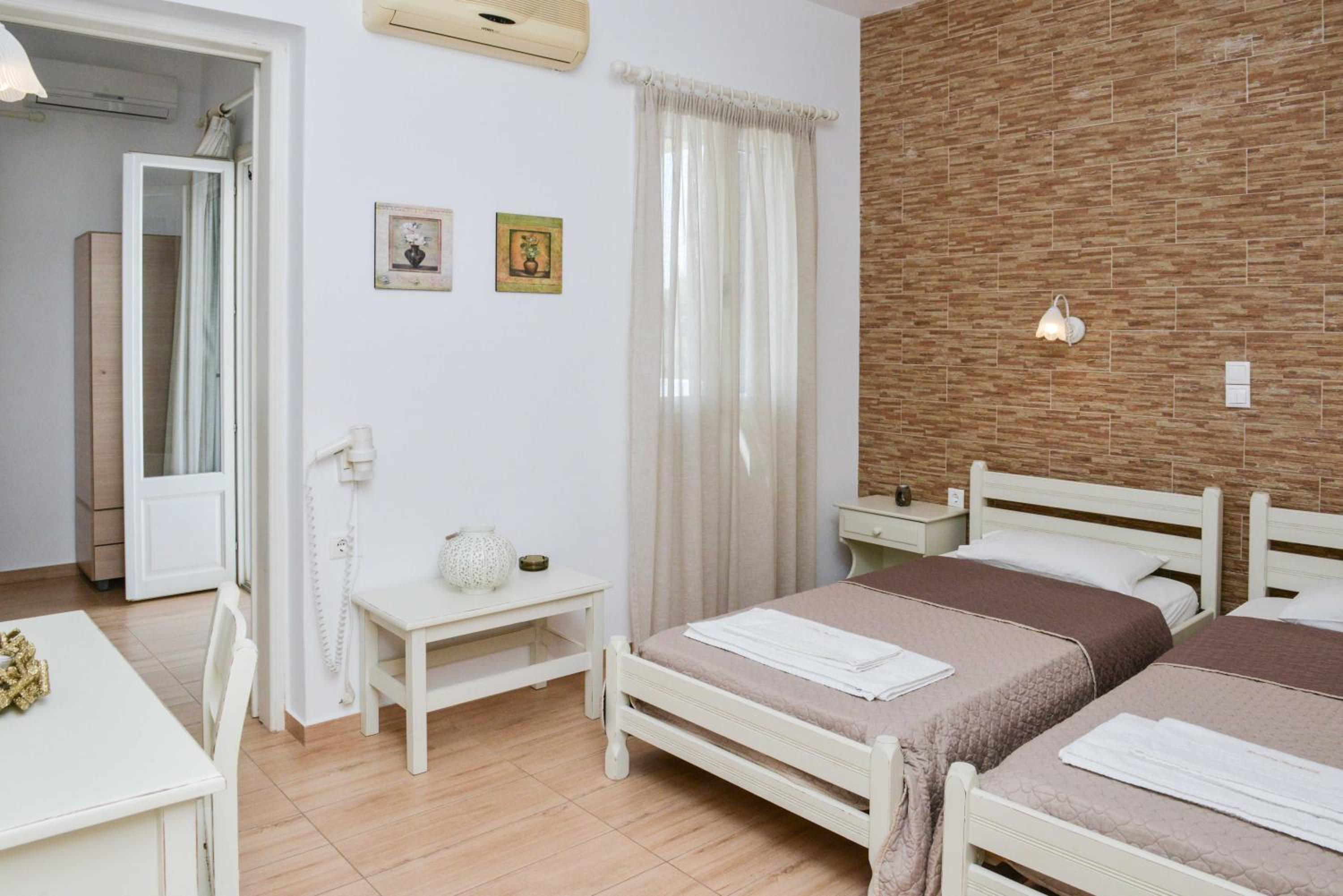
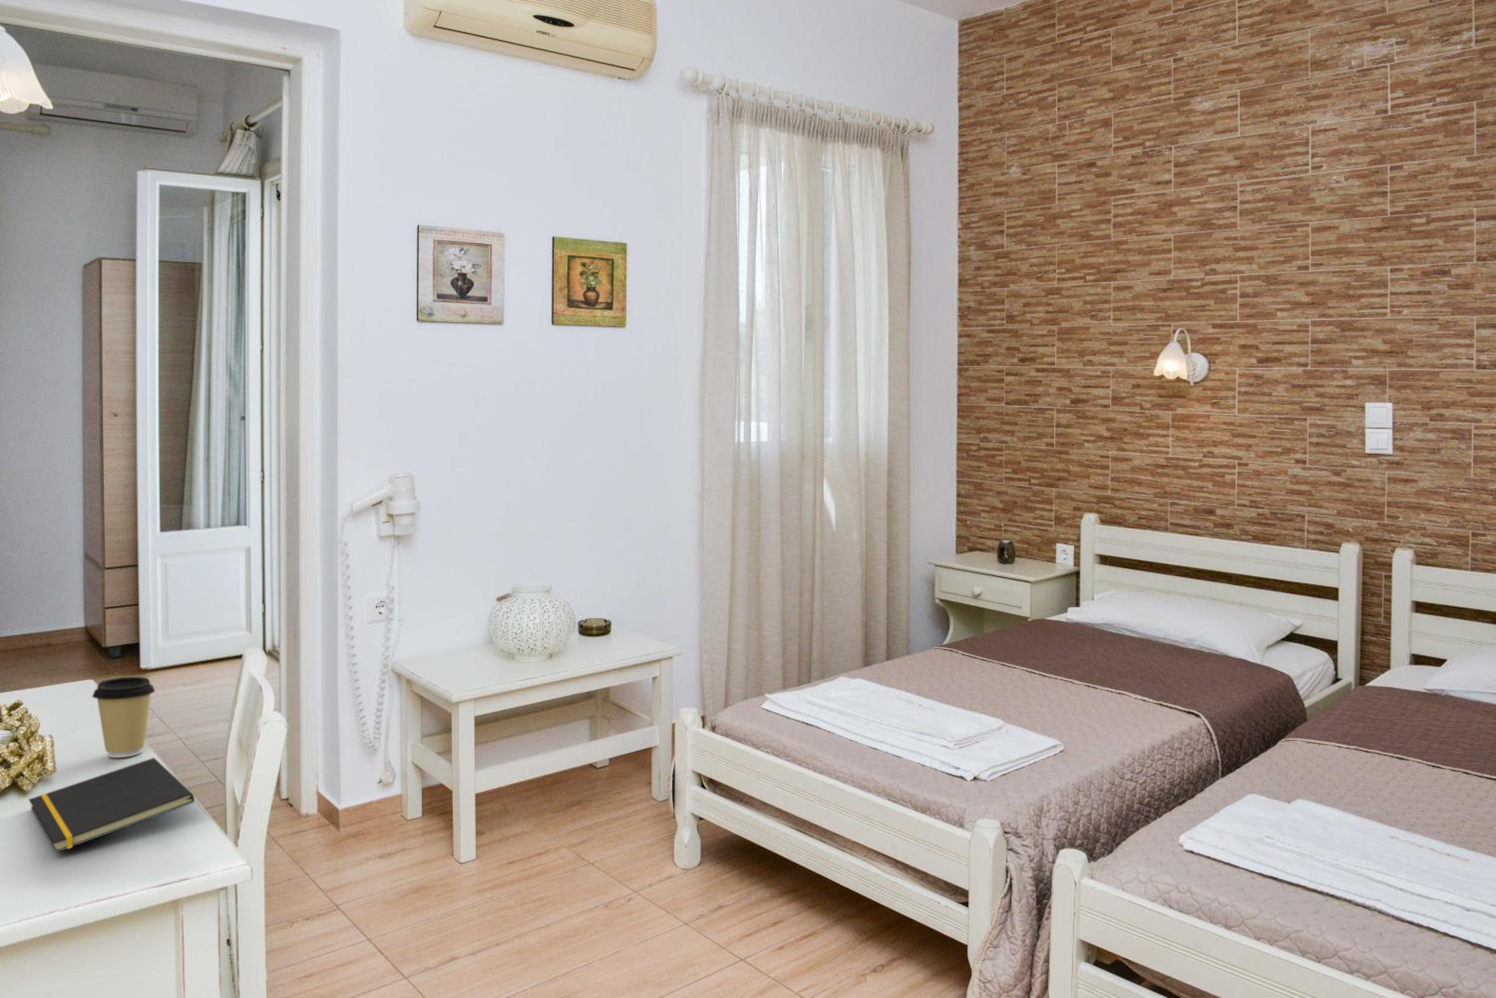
+ coffee cup (124, 717)
+ notepad (109, 801)
